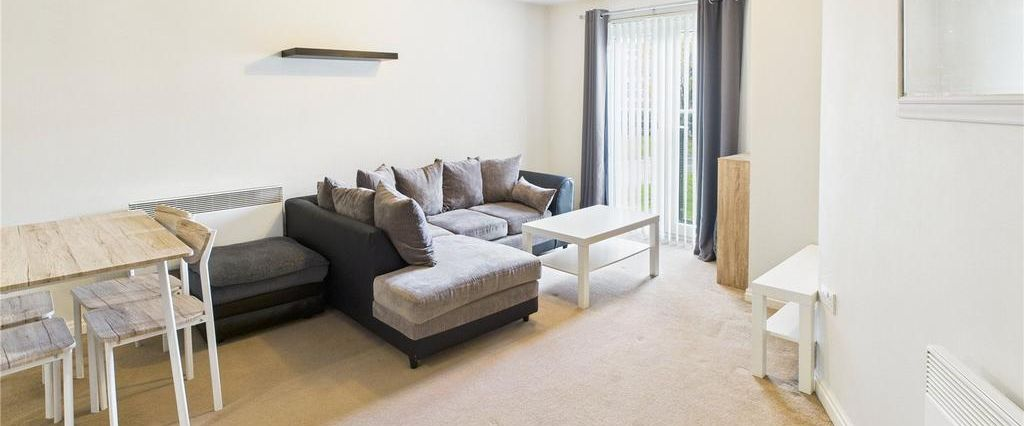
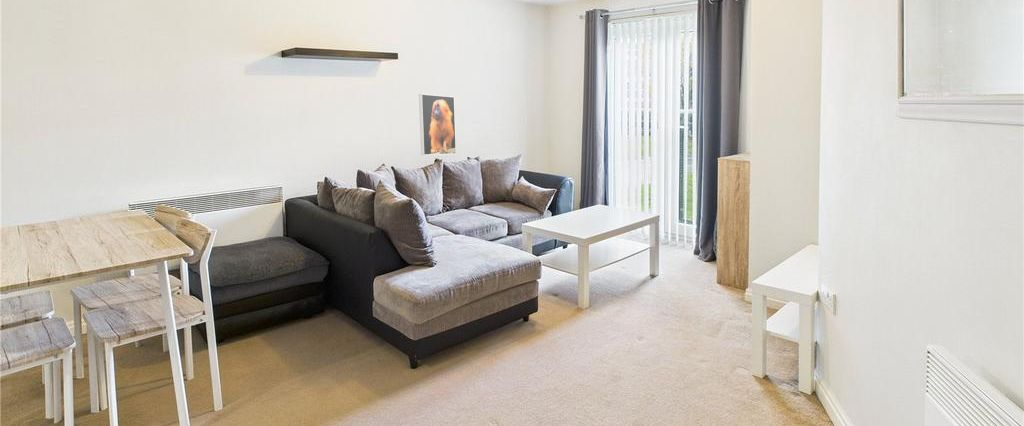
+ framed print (438, 125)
